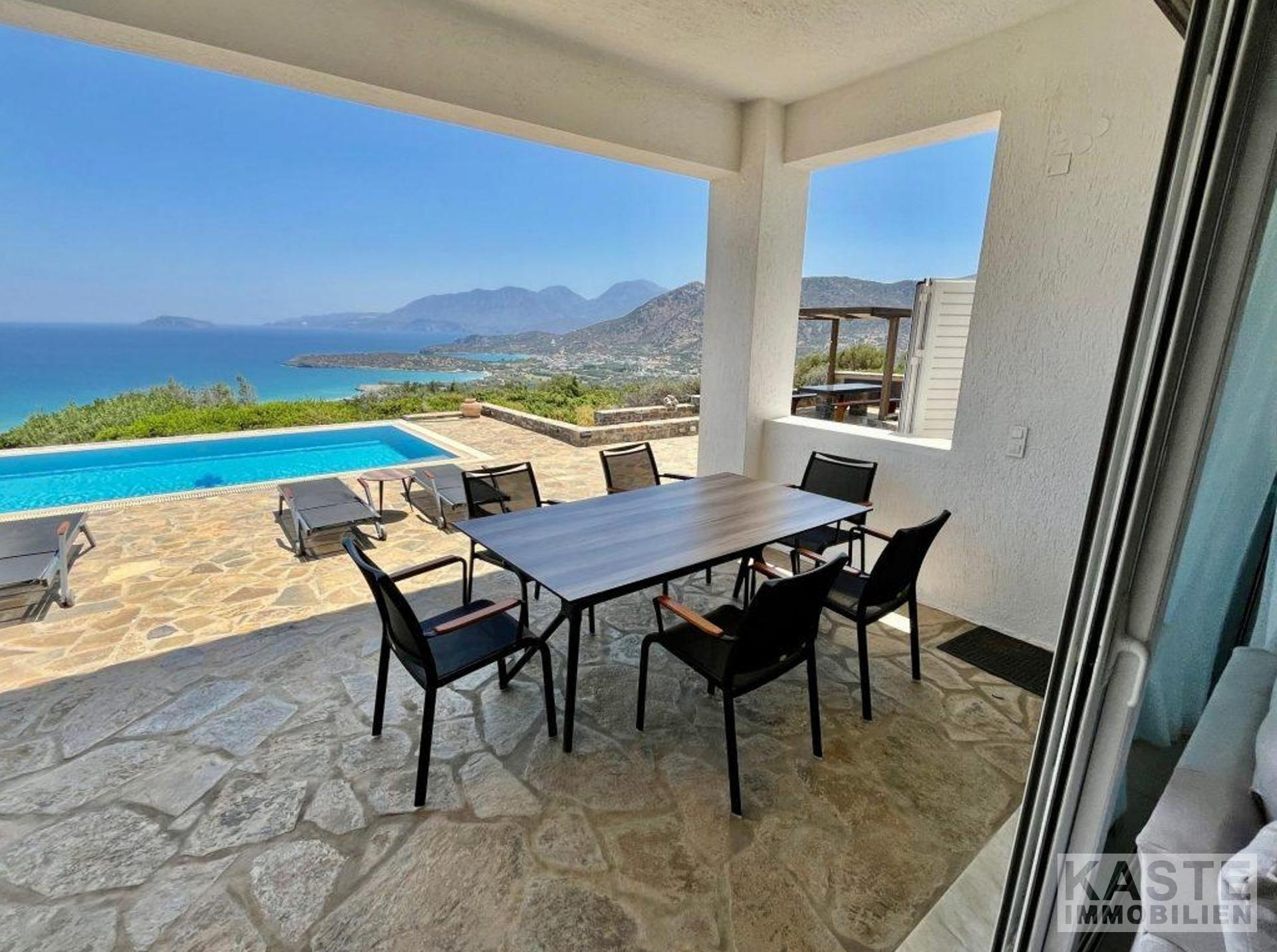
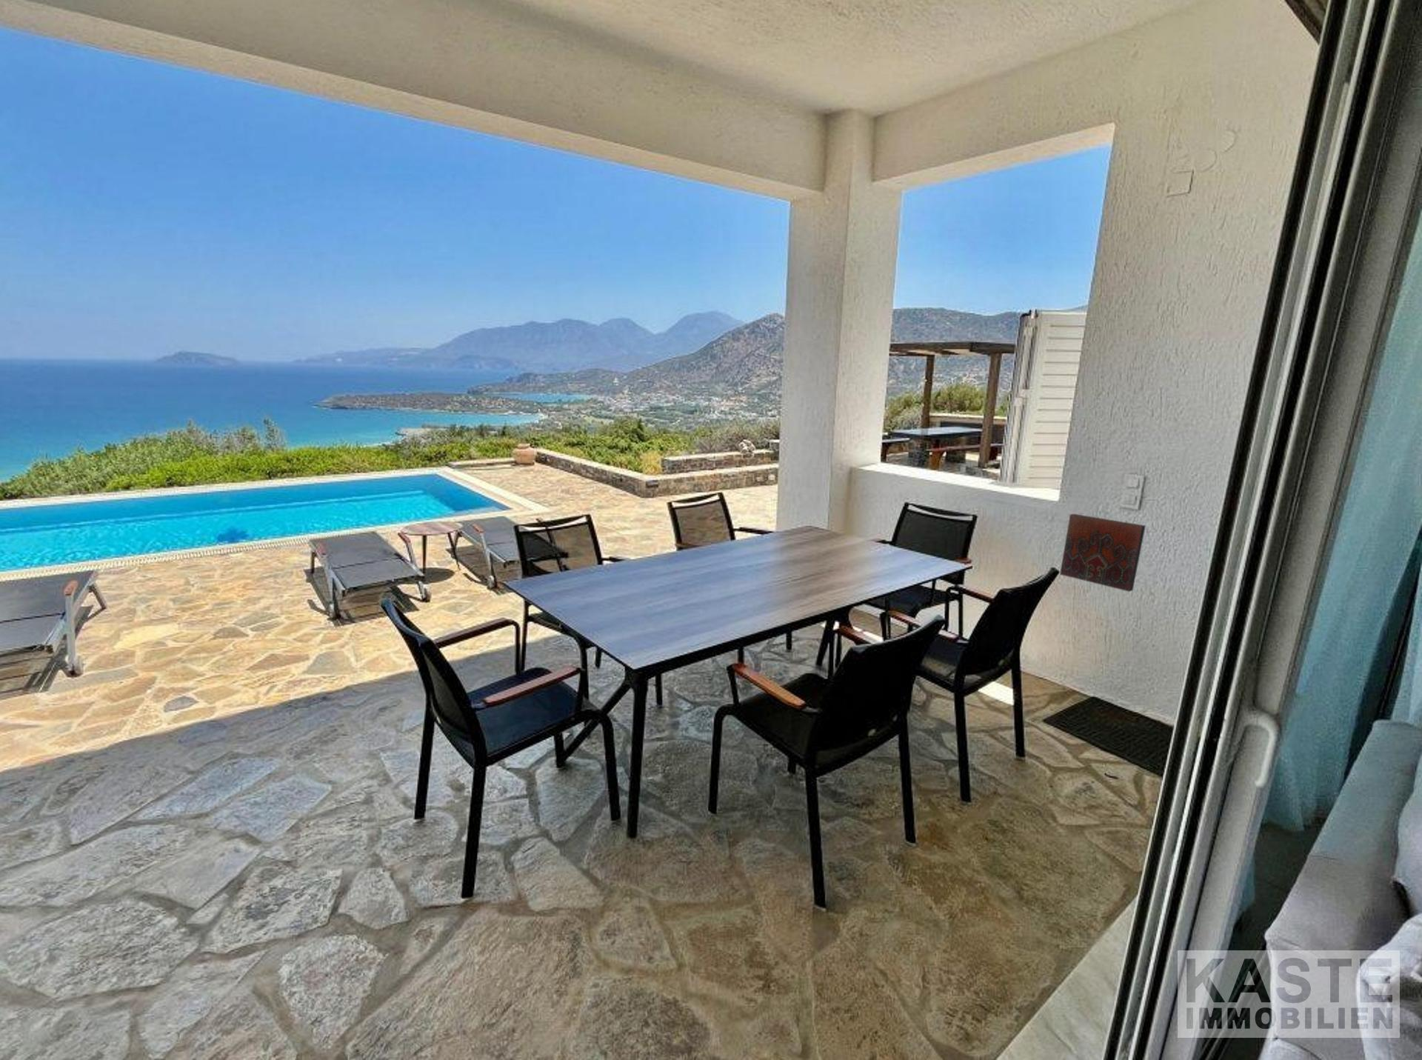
+ decorative tile (1100, 551)
